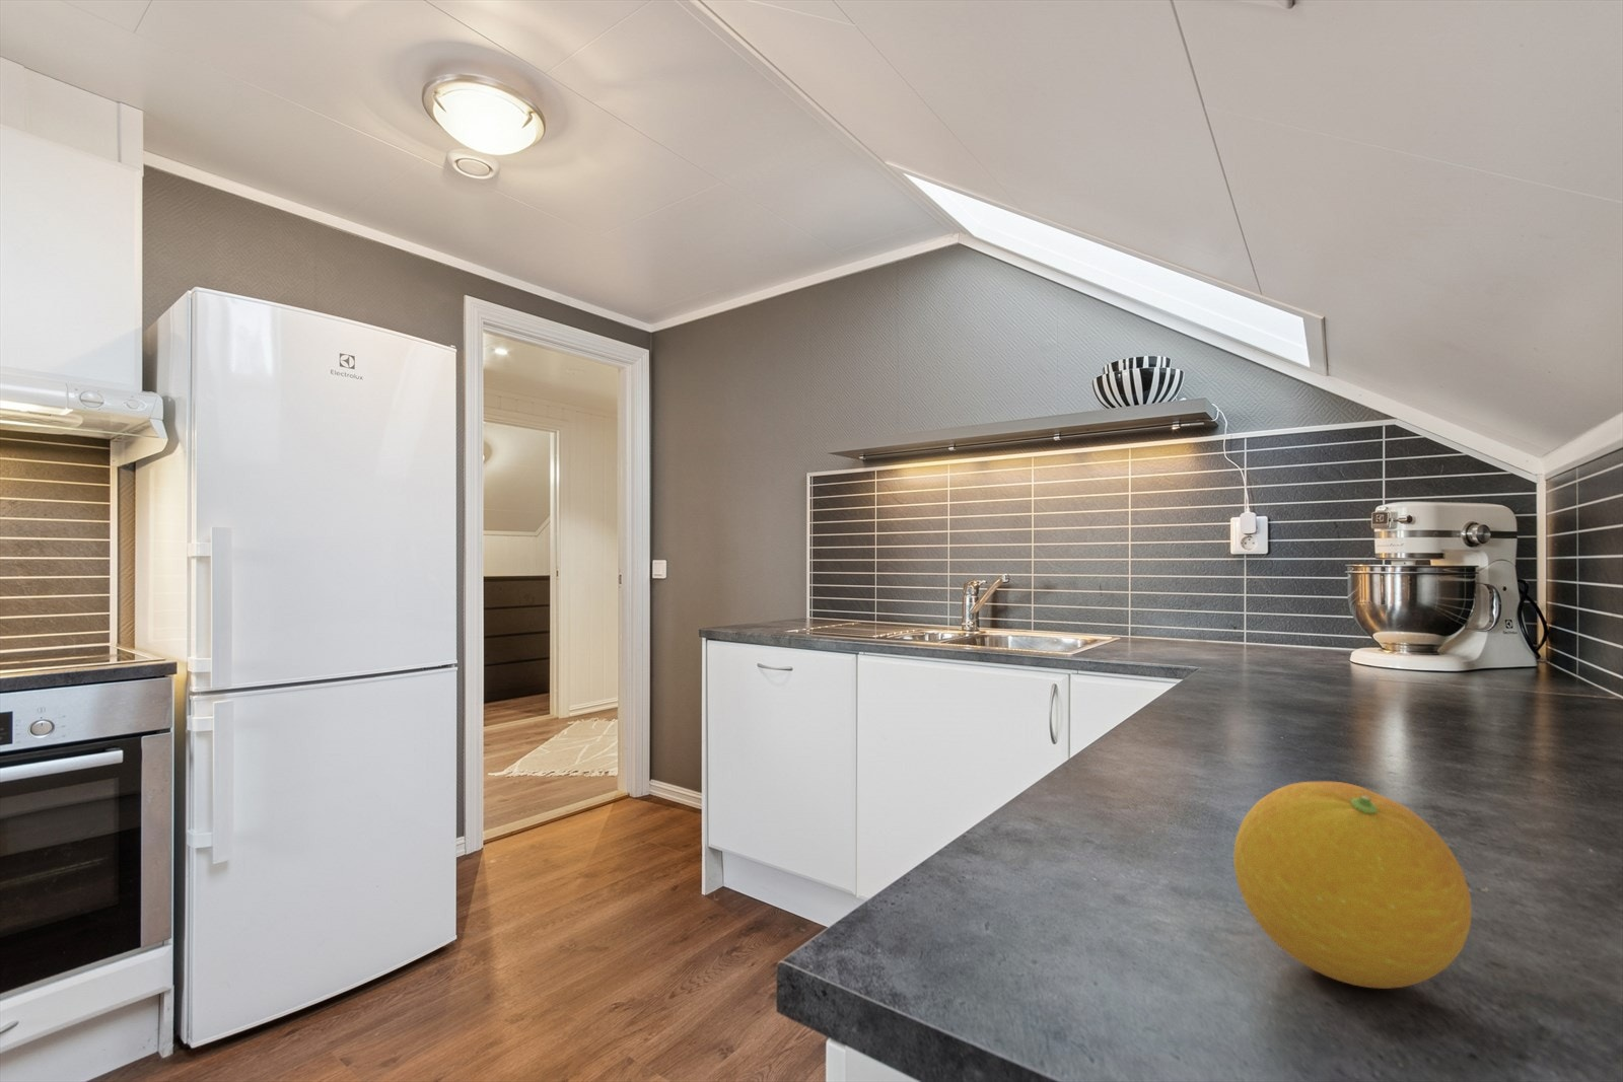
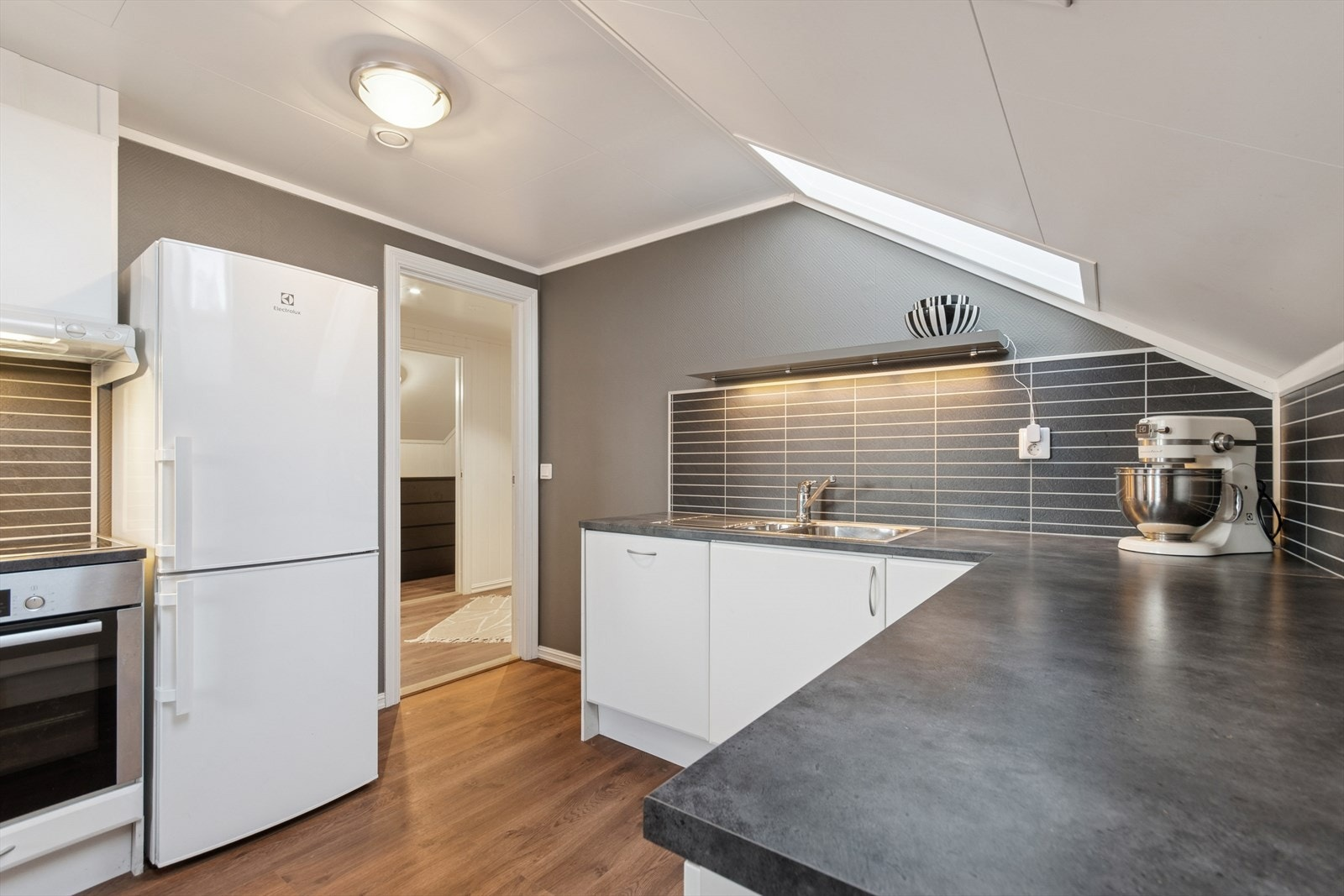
- fruit (1343, 878)
